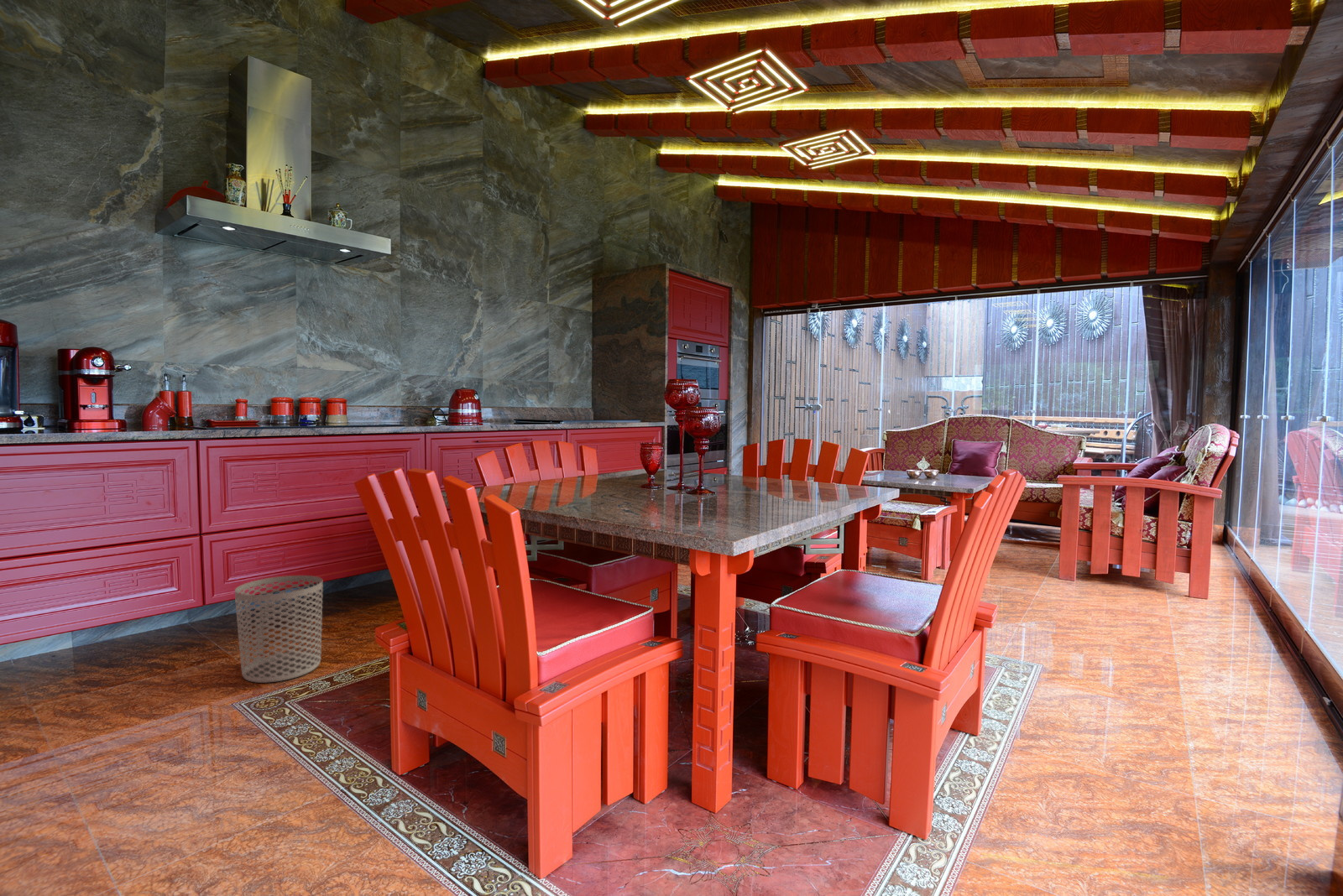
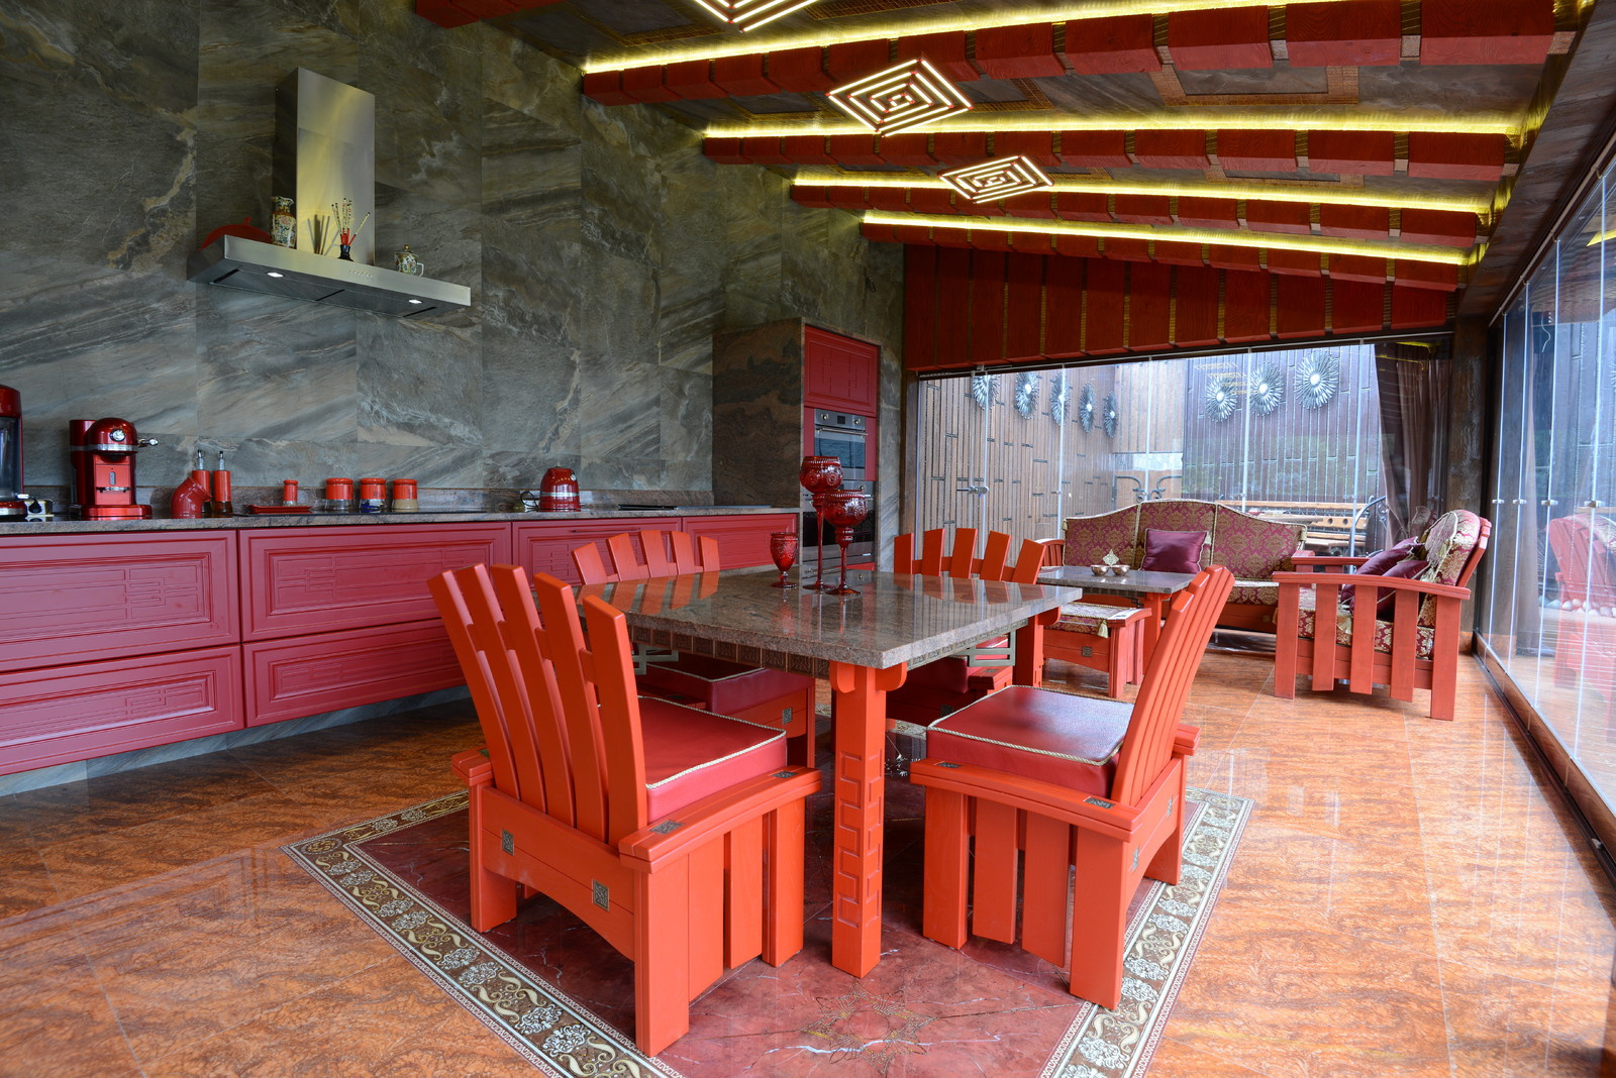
- waste bin (281, 627)
